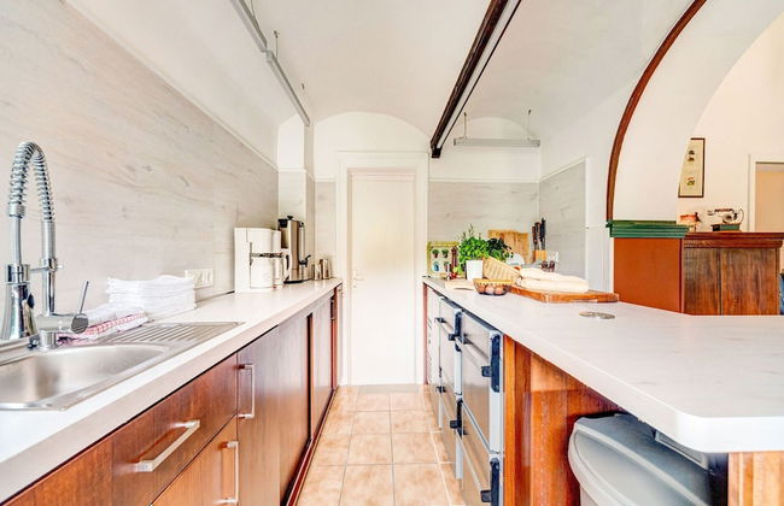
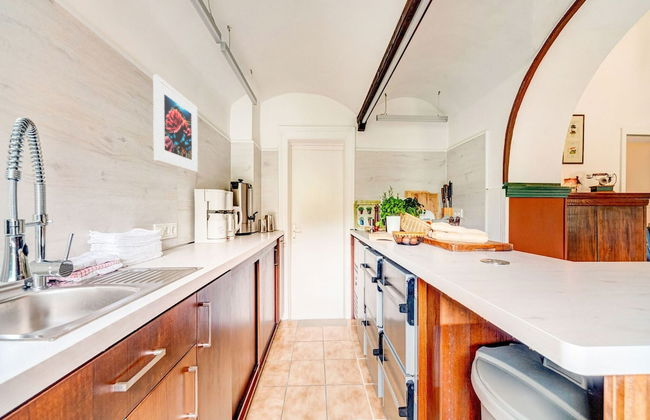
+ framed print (178, 130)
